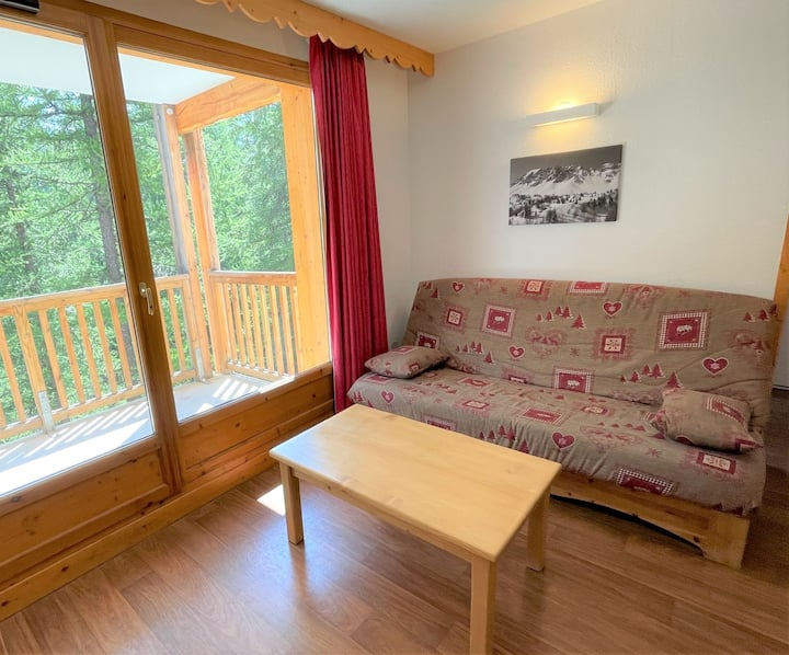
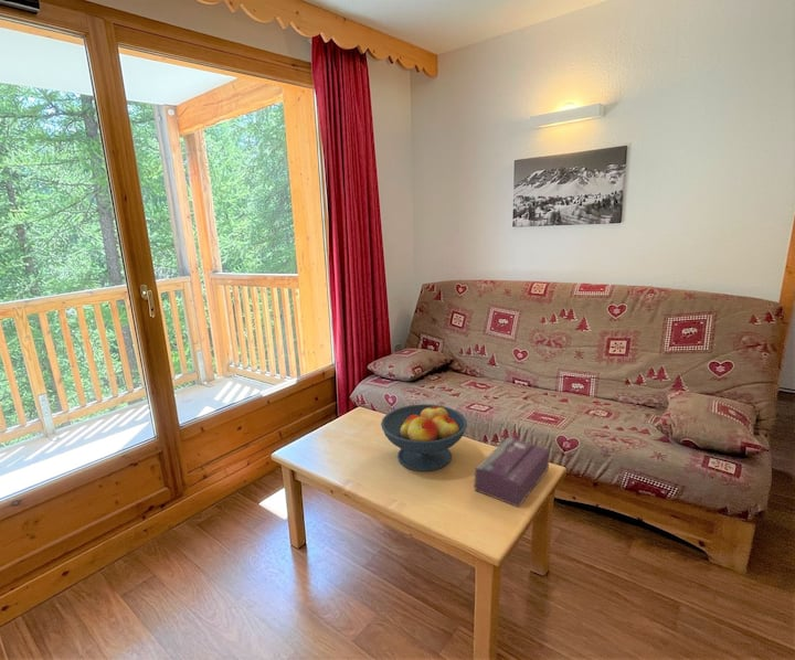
+ fruit bowl (424, 433)
+ tissue box (512, 468)
